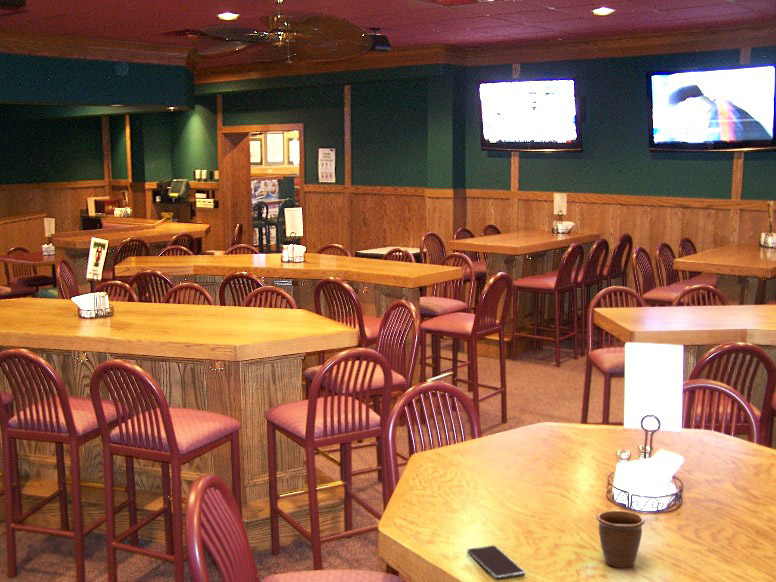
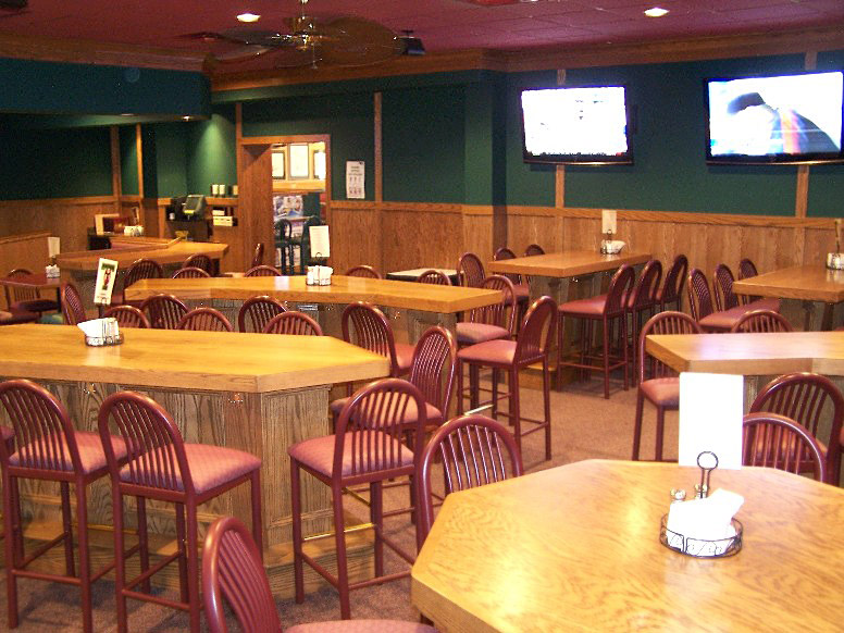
- smartphone (495, 562)
- mug (620, 538)
